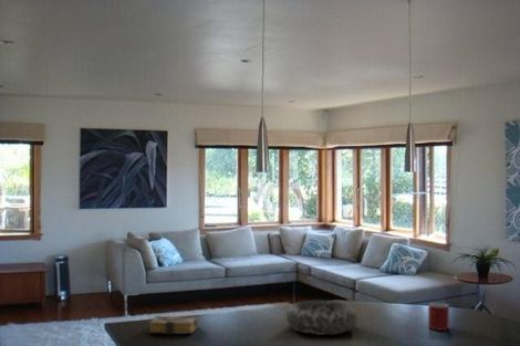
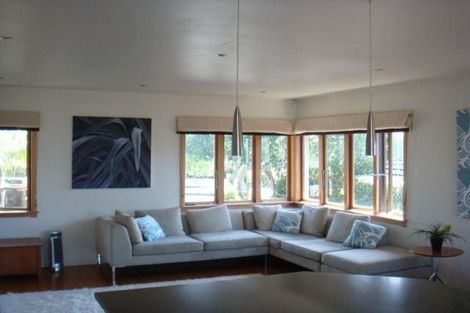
- book (173, 324)
- decorative bowl (321, 317)
- mug (437, 316)
